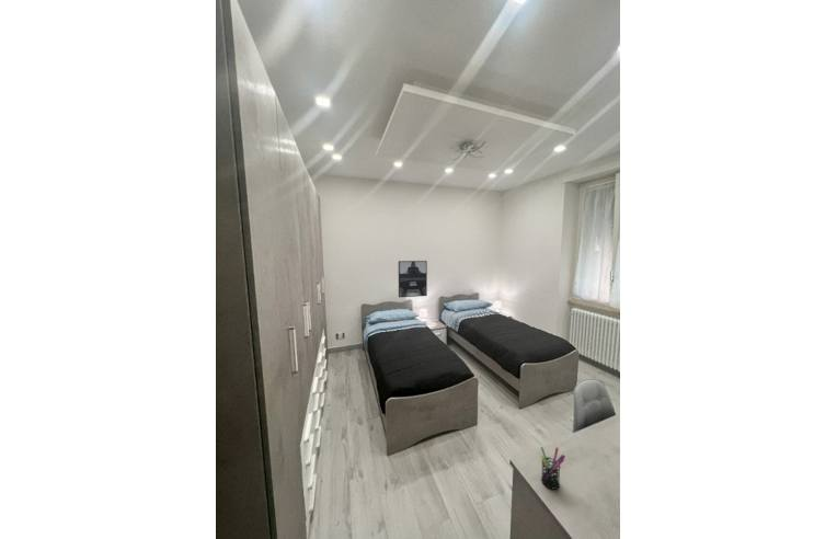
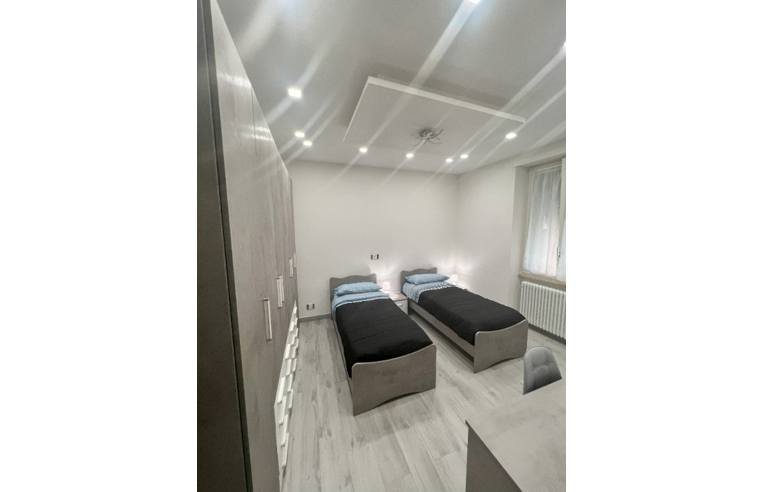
- wall art (412, 278)
- pen holder (549, 463)
